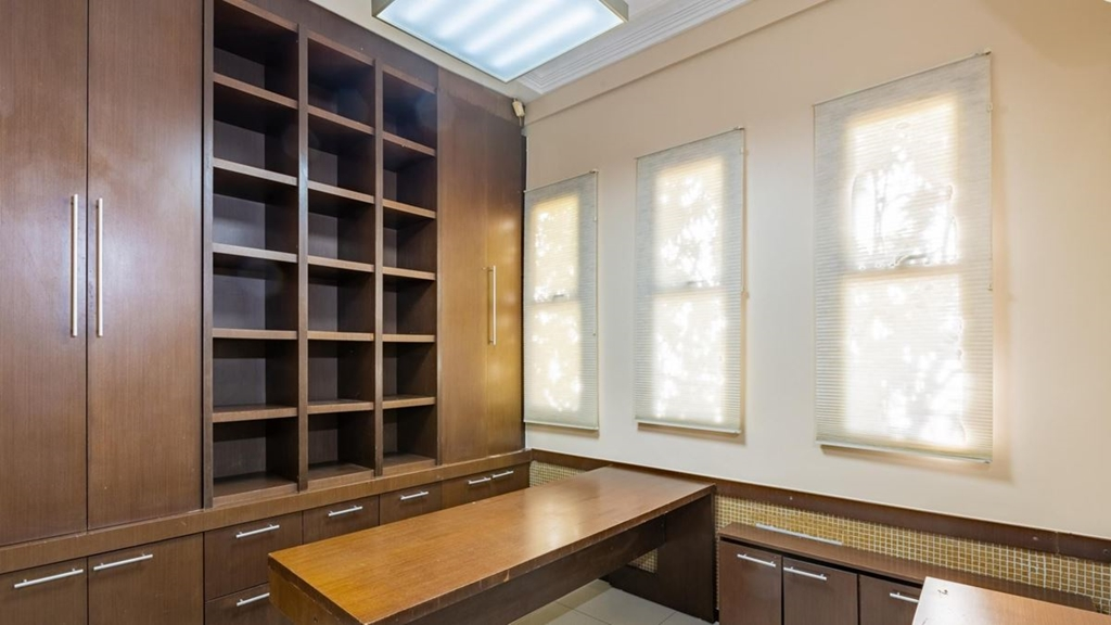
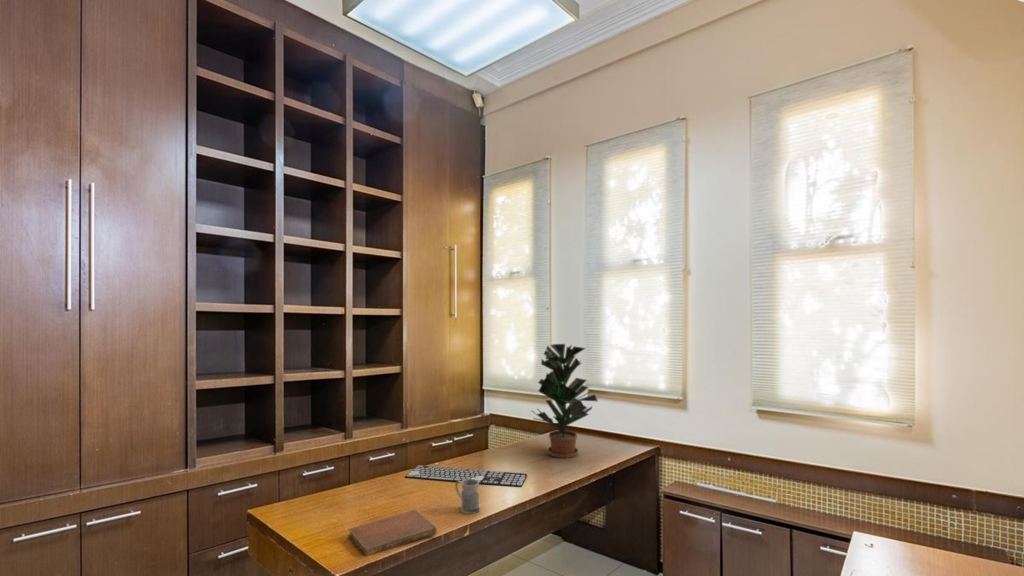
+ notebook (392, 531)
+ potted plant (568, 400)
+ mug (466, 494)
+ keyboard (466, 475)
